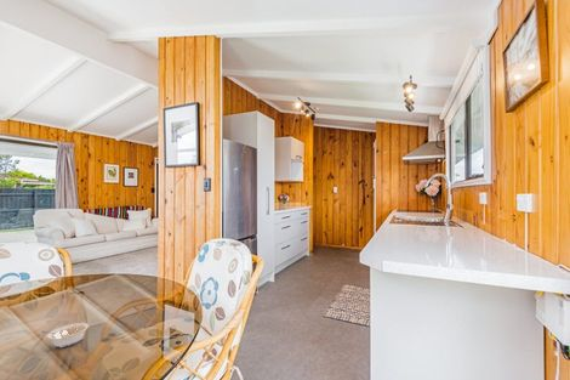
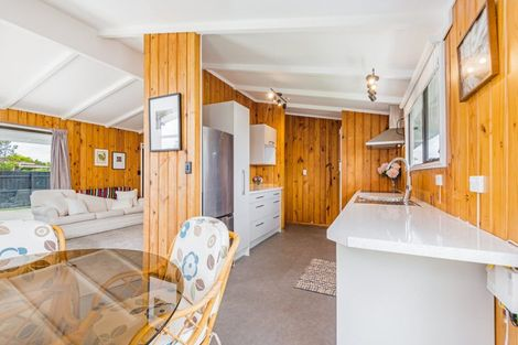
- legume (67, 335)
